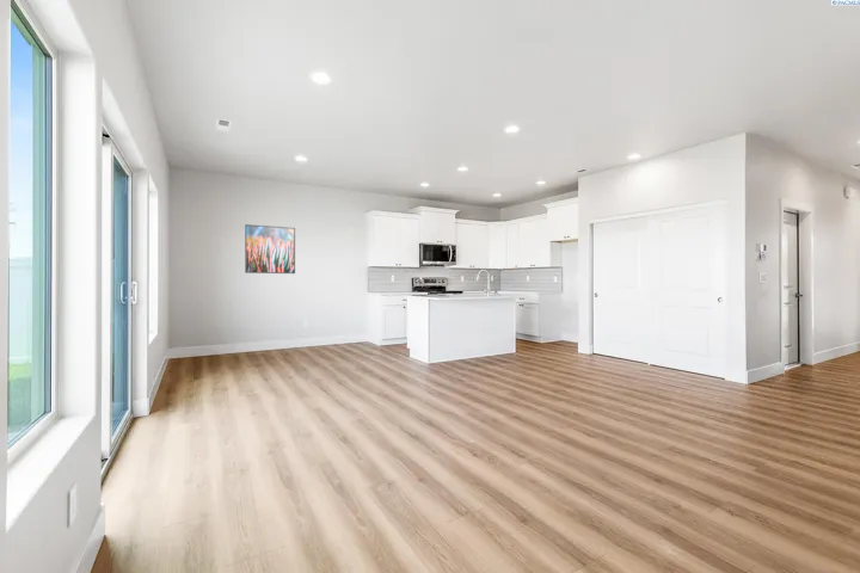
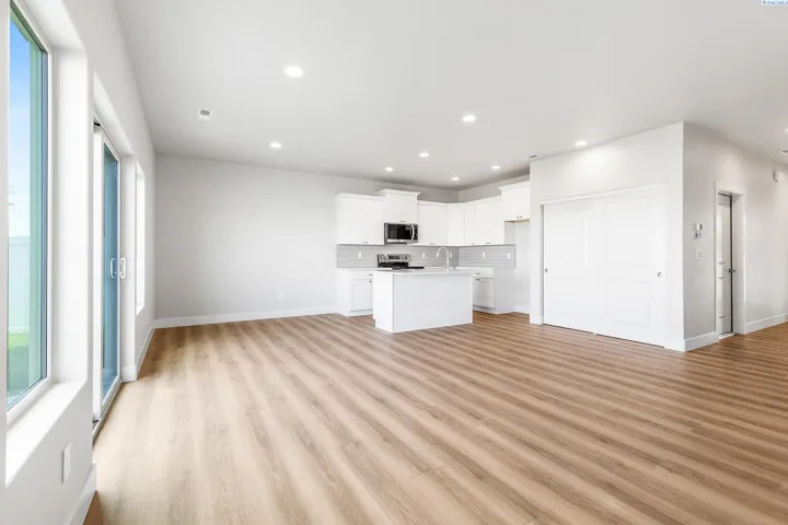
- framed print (270, 249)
